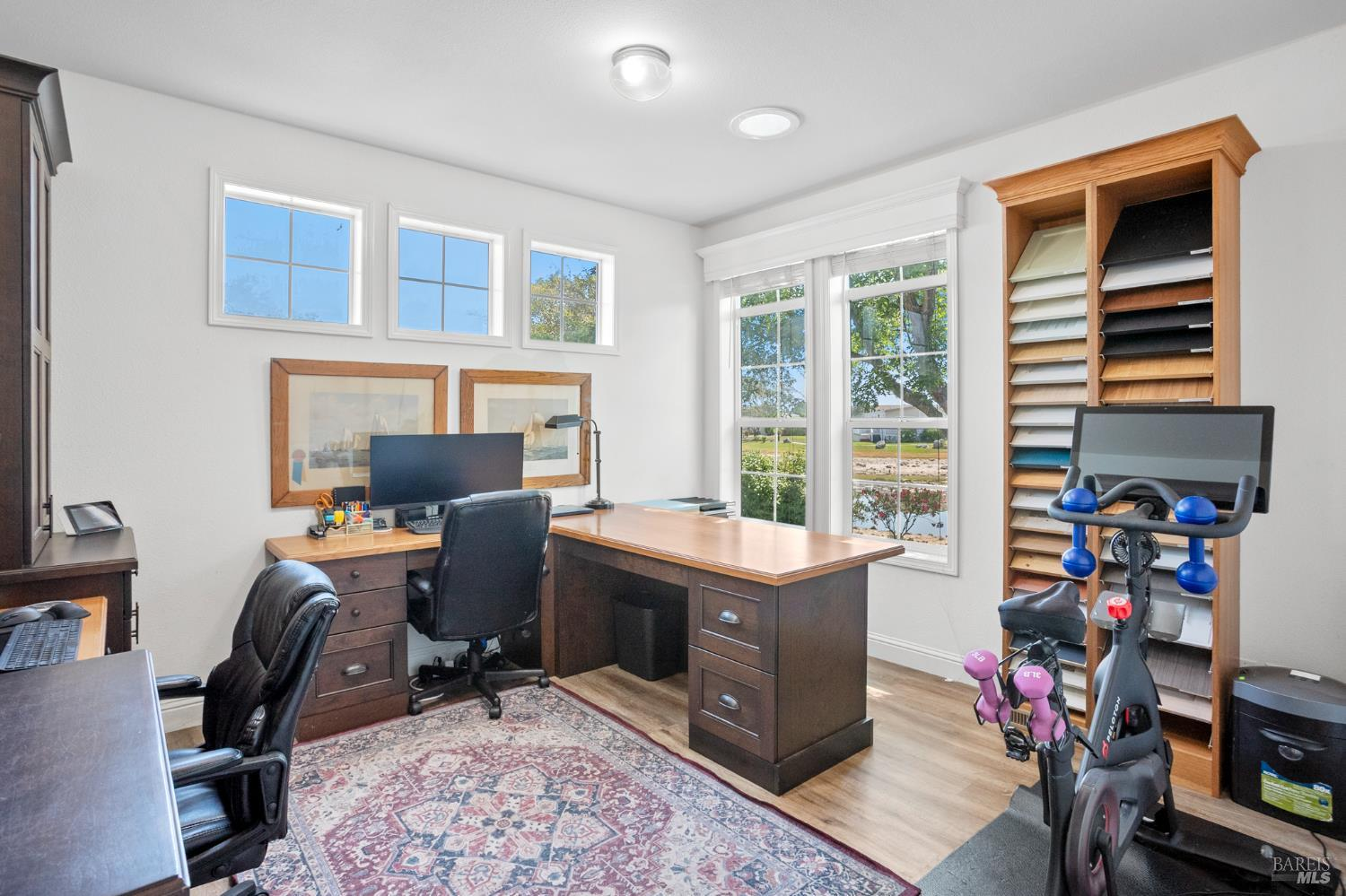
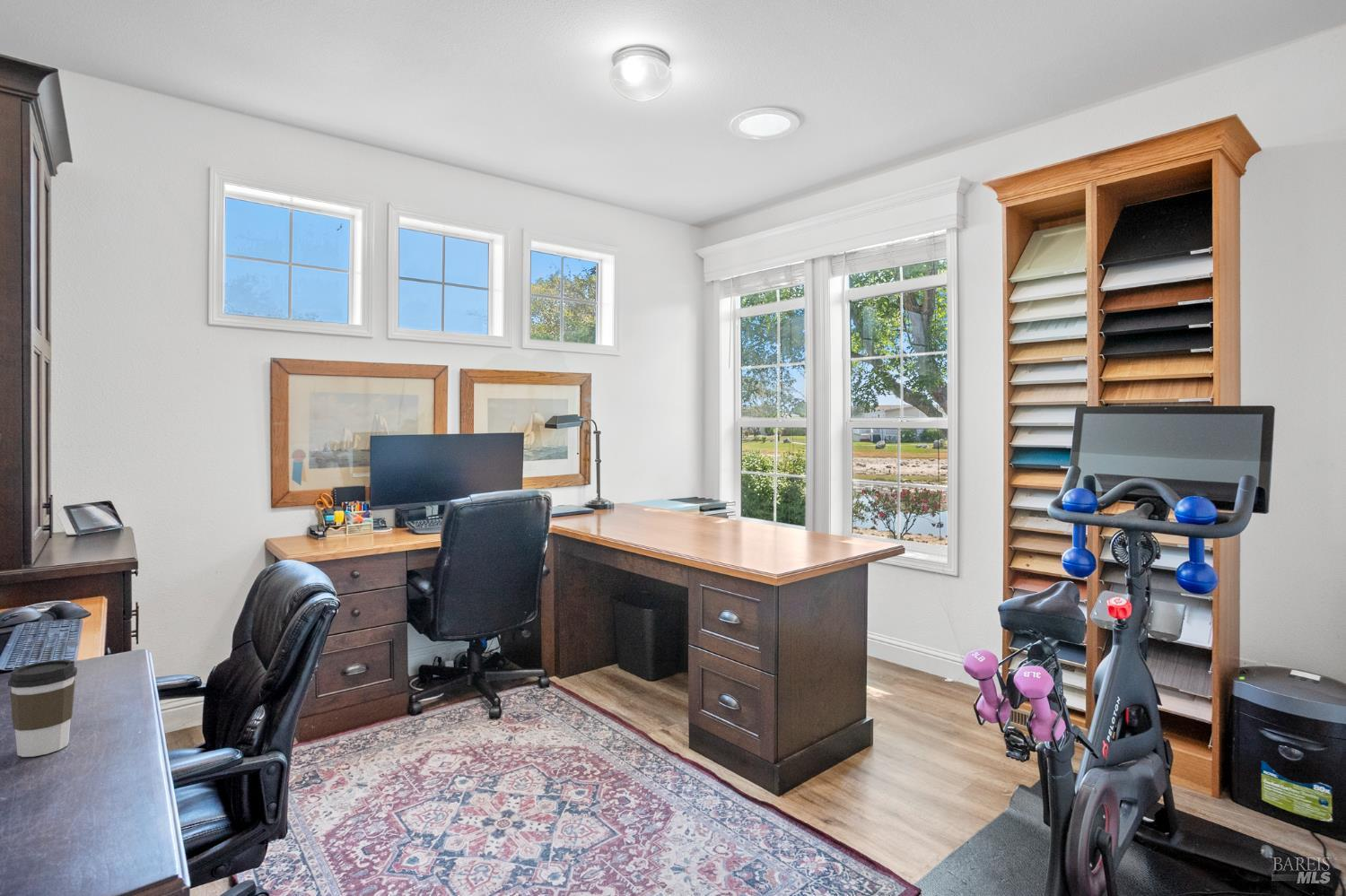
+ coffee cup (43, 708)
